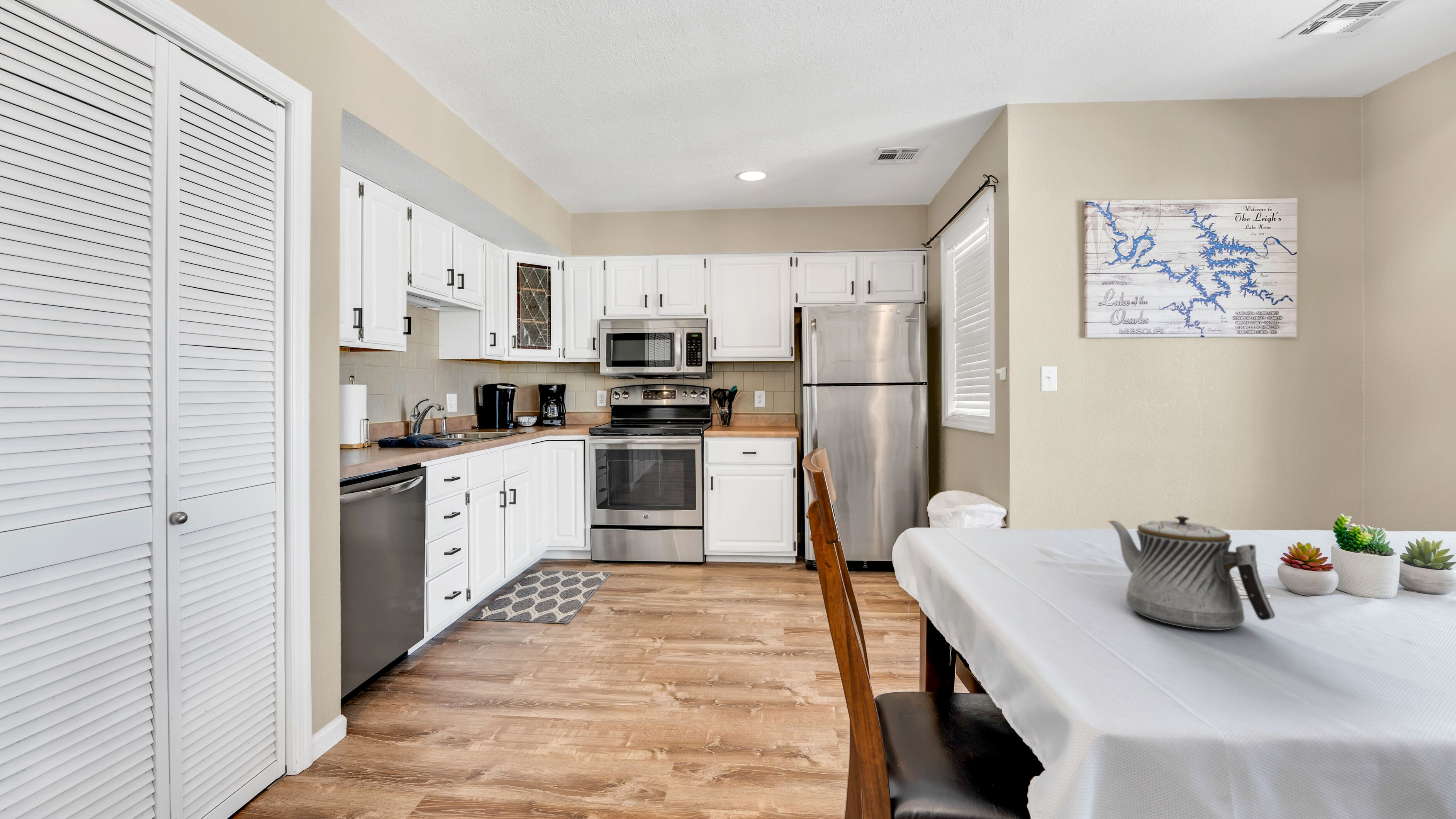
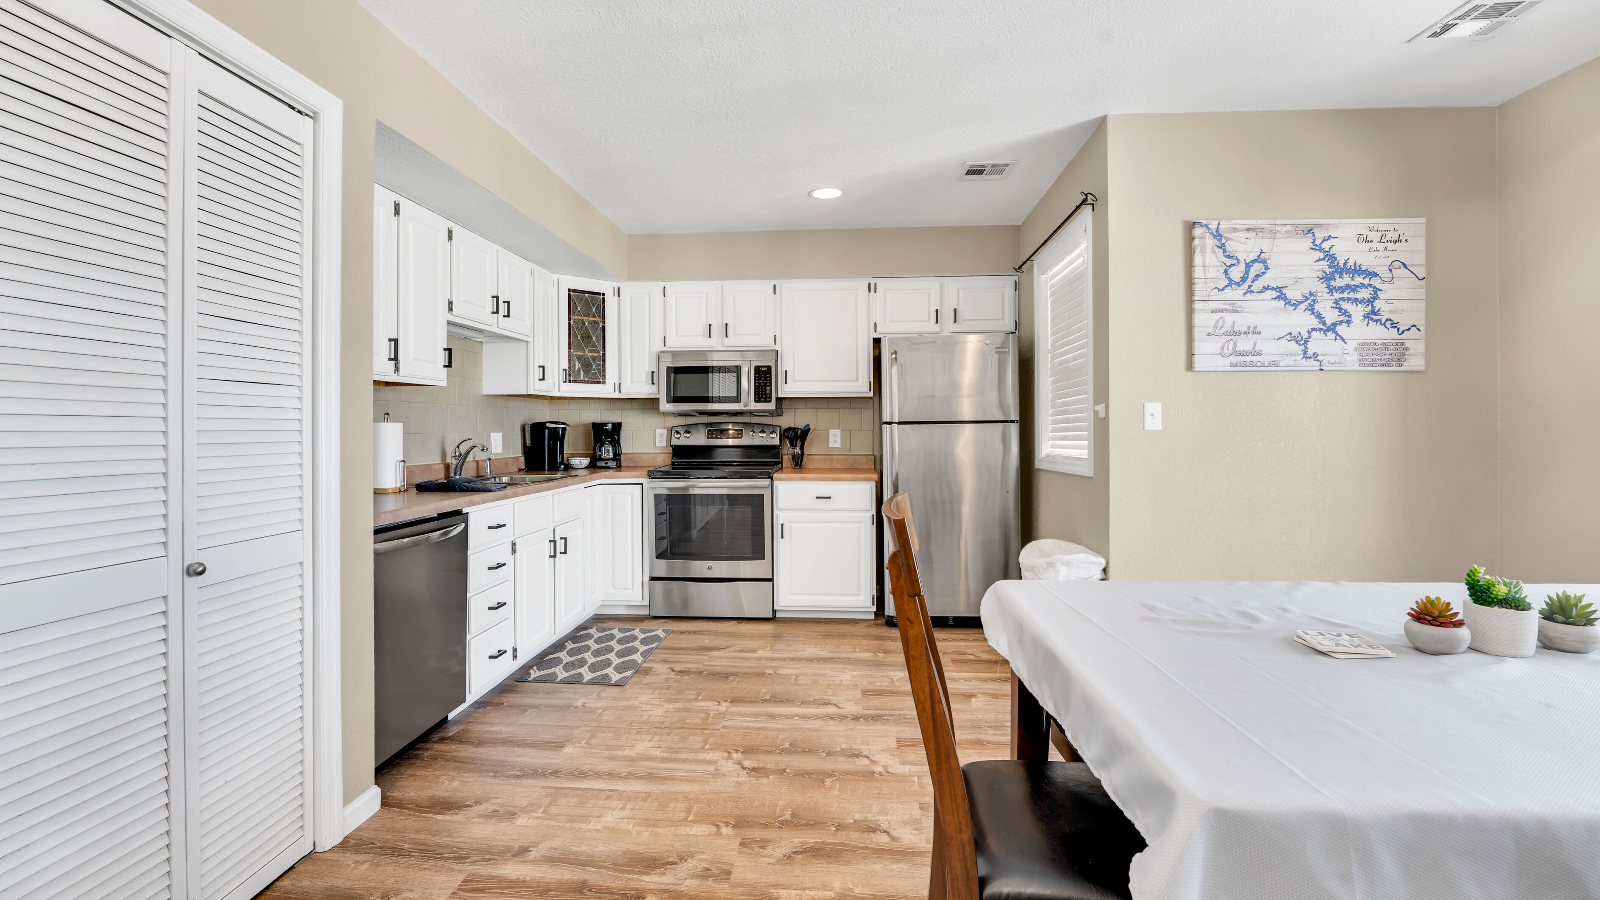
- teapot (1179, 565)
